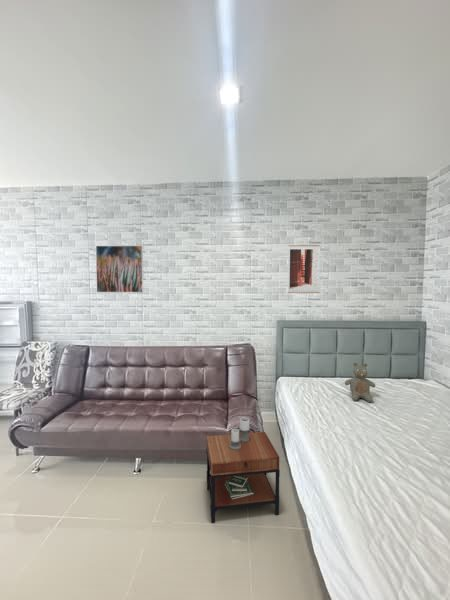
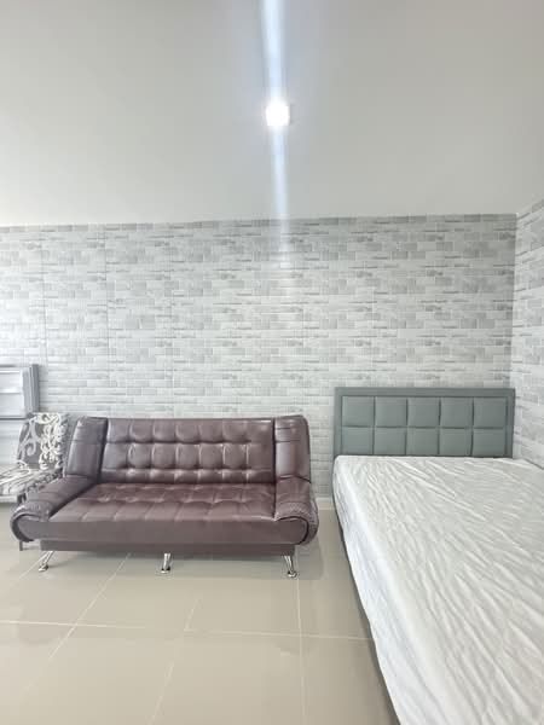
- side table (240, 462)
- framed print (119, 269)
- wall art (304, 269)
- teddy bear (360, 381)
